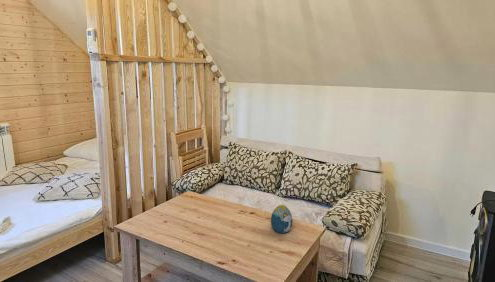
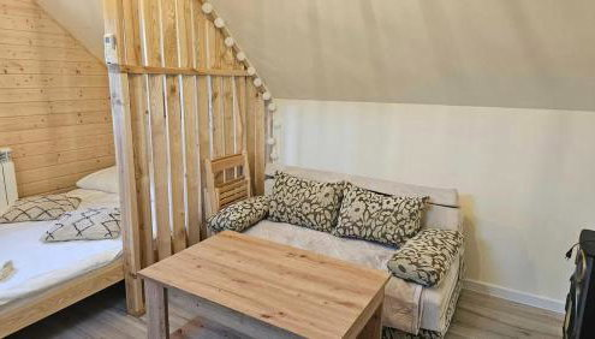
- decorative egg (281, 217)
